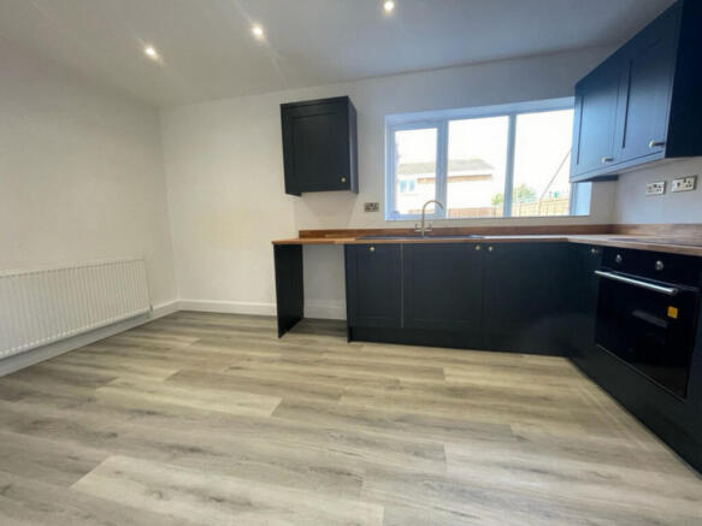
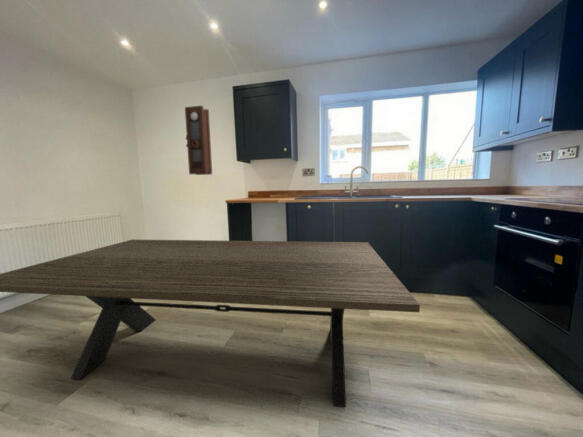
+ dining table (216, 306)
+ pendulum clock (195, 141)
